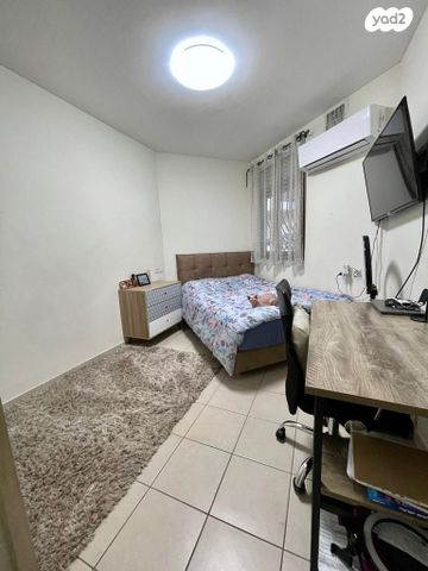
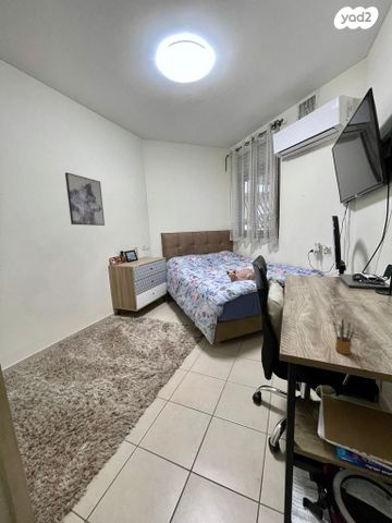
+ wall art (86, 202)
+ pencil box (343, 336)
